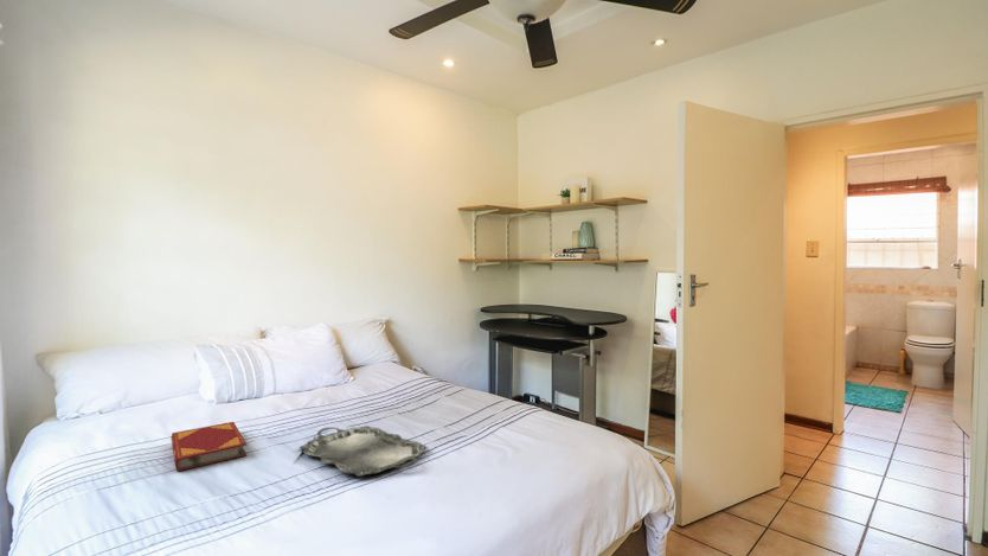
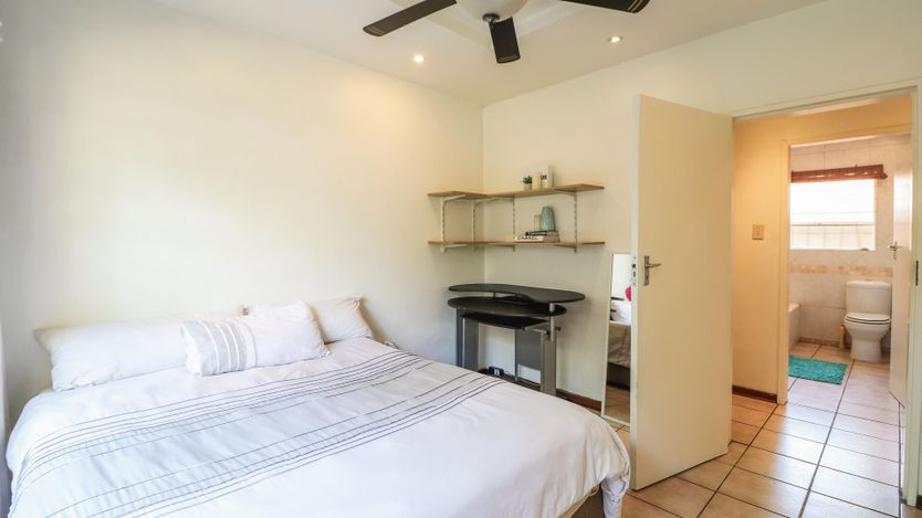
- serving tray (363, 447)
- hardback book (207, 443)
